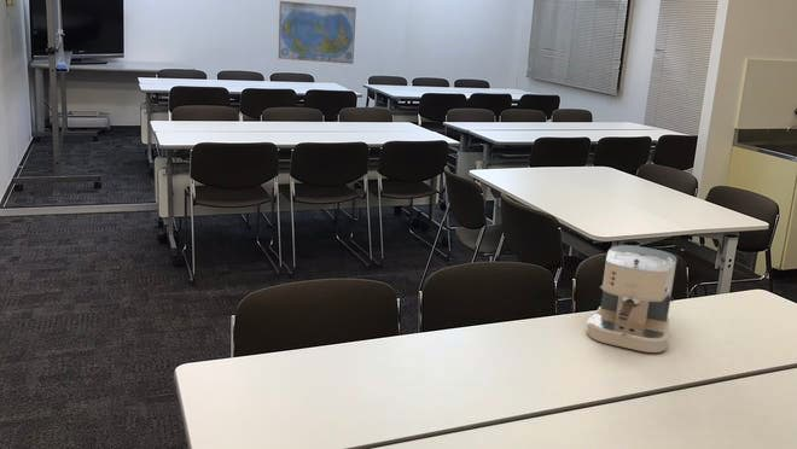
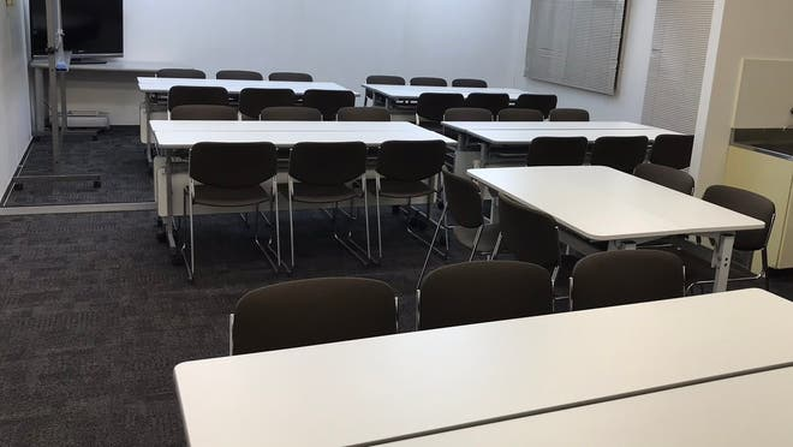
- world map (318, 33)
- coffee maker (633, 296)
